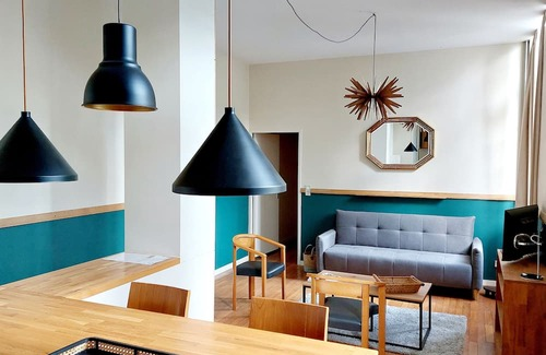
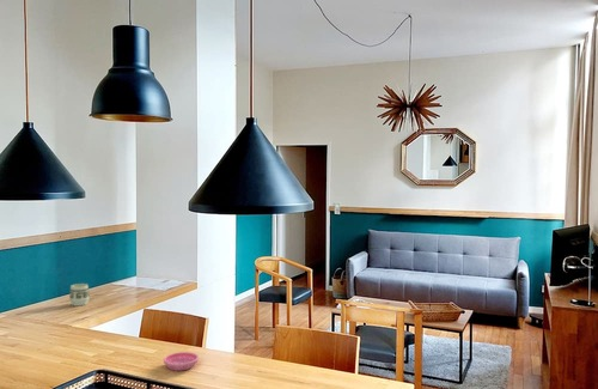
+ saucer (181, 361)
+ cup (79, 294)
